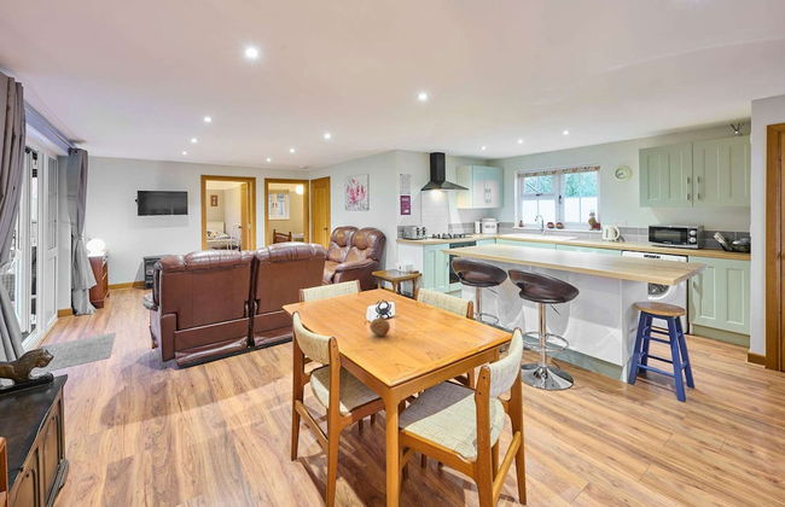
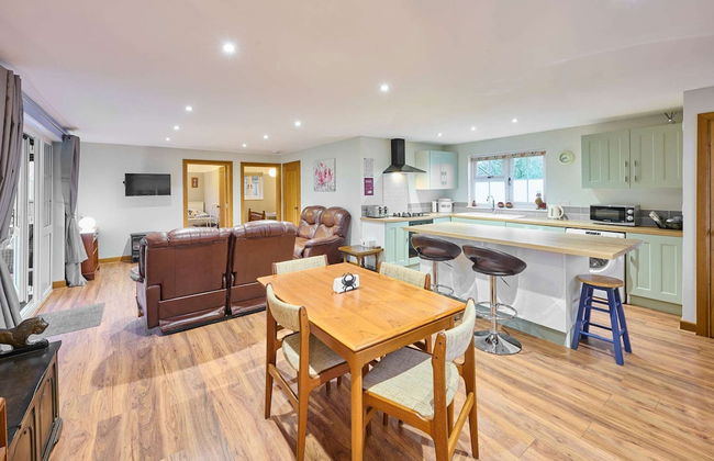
- fruit (379, 325)
